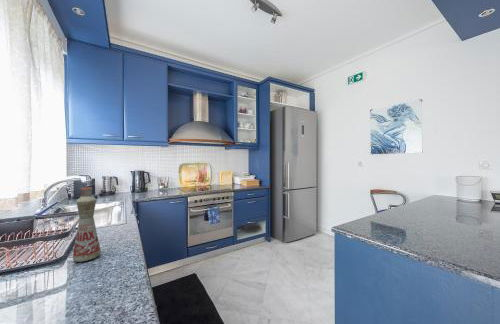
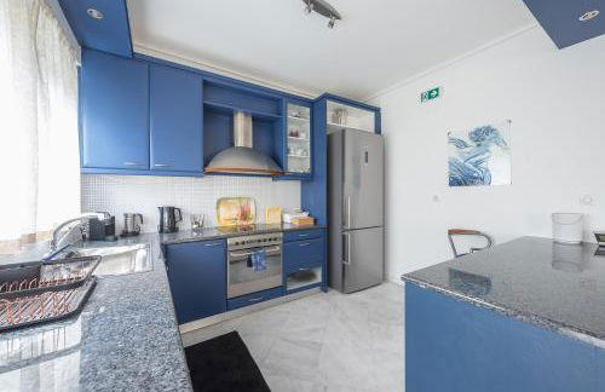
- bottle (87, 221)
